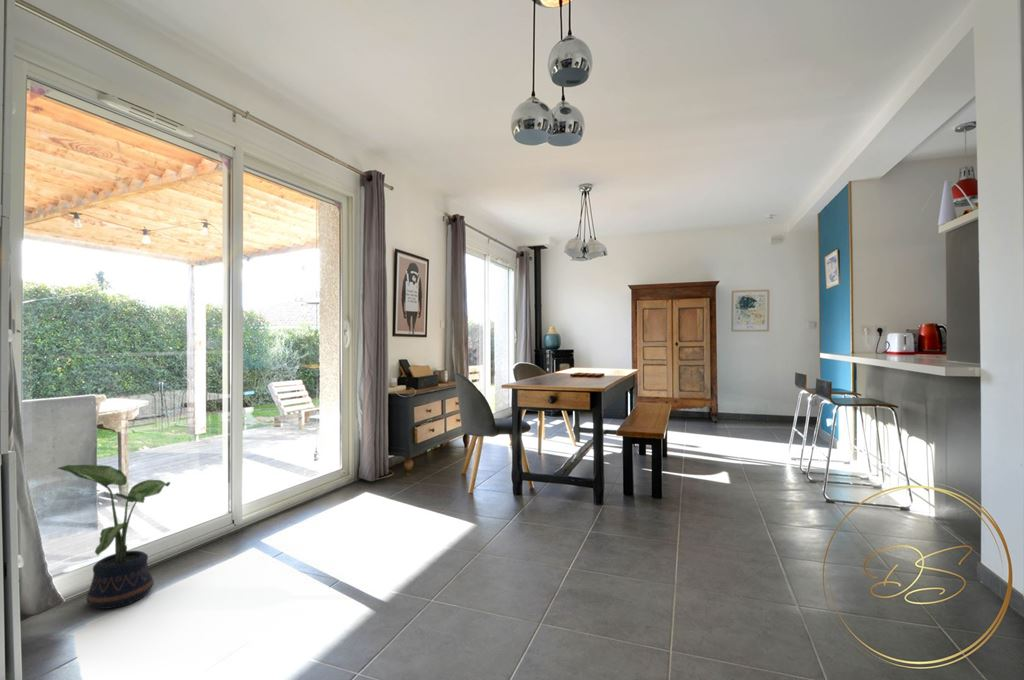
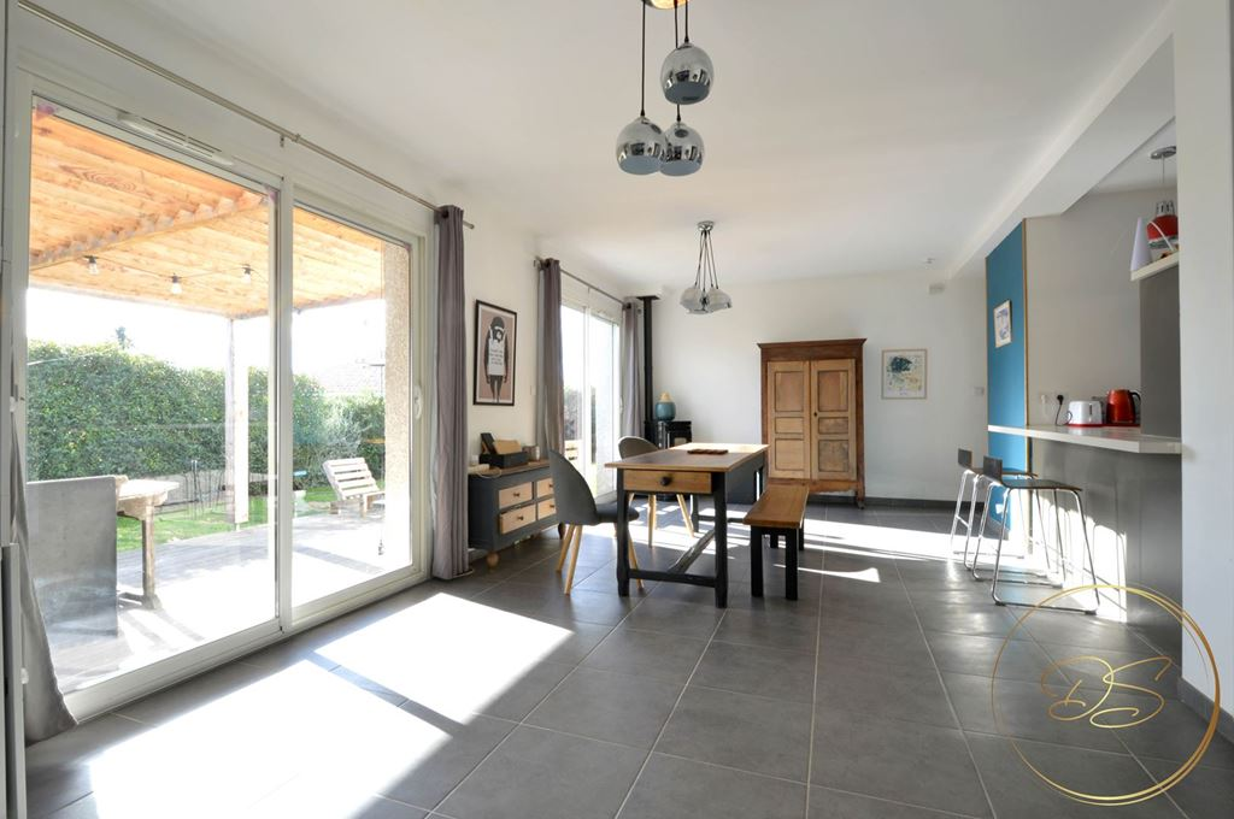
- potted plant (127, 526)
